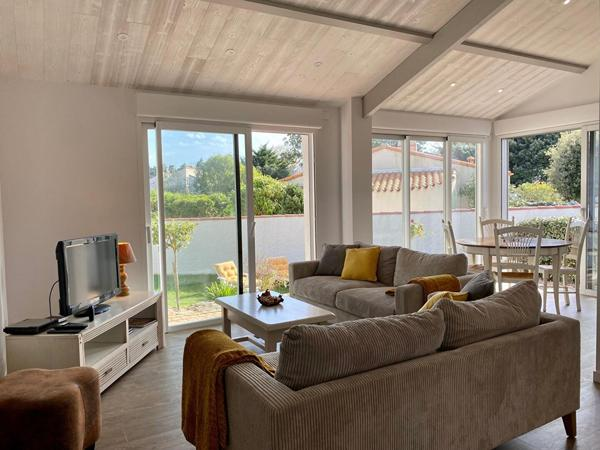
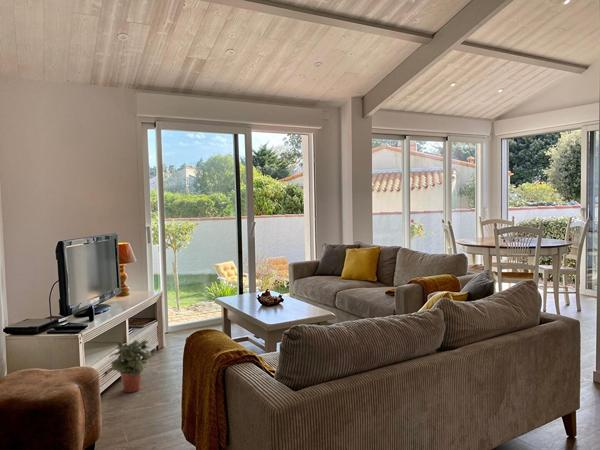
+ potted plant (131, 364)
